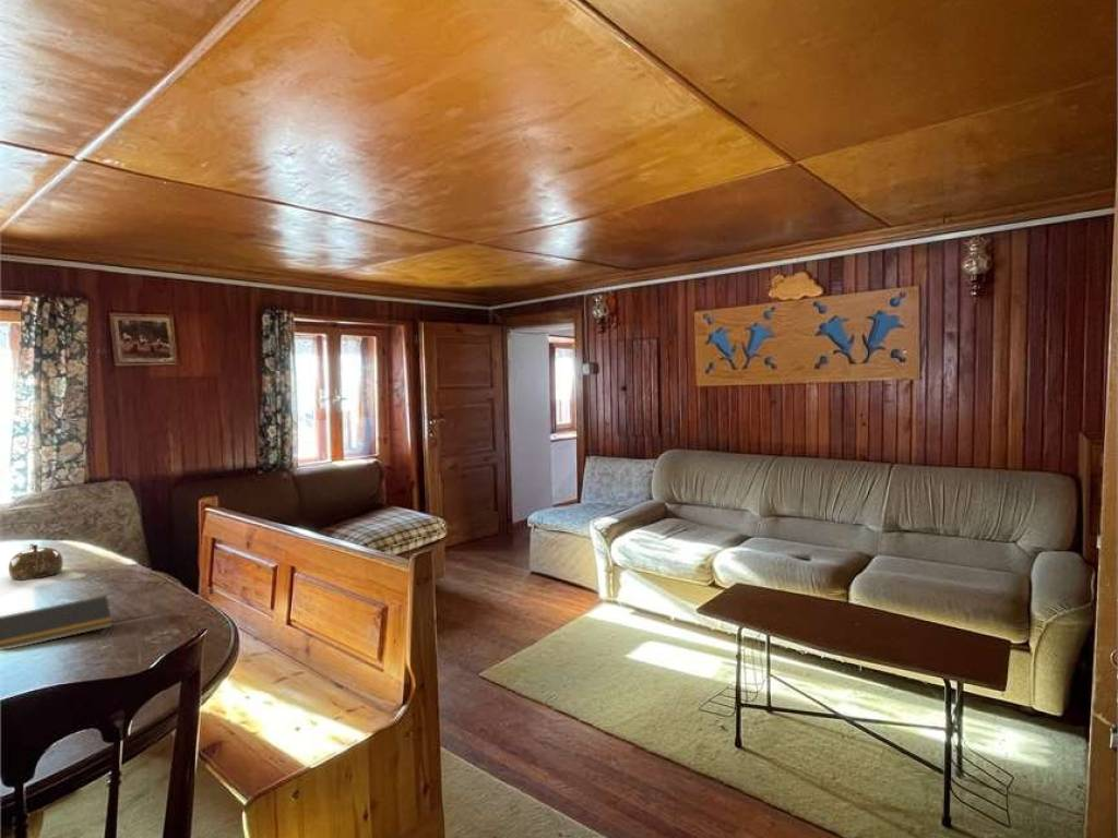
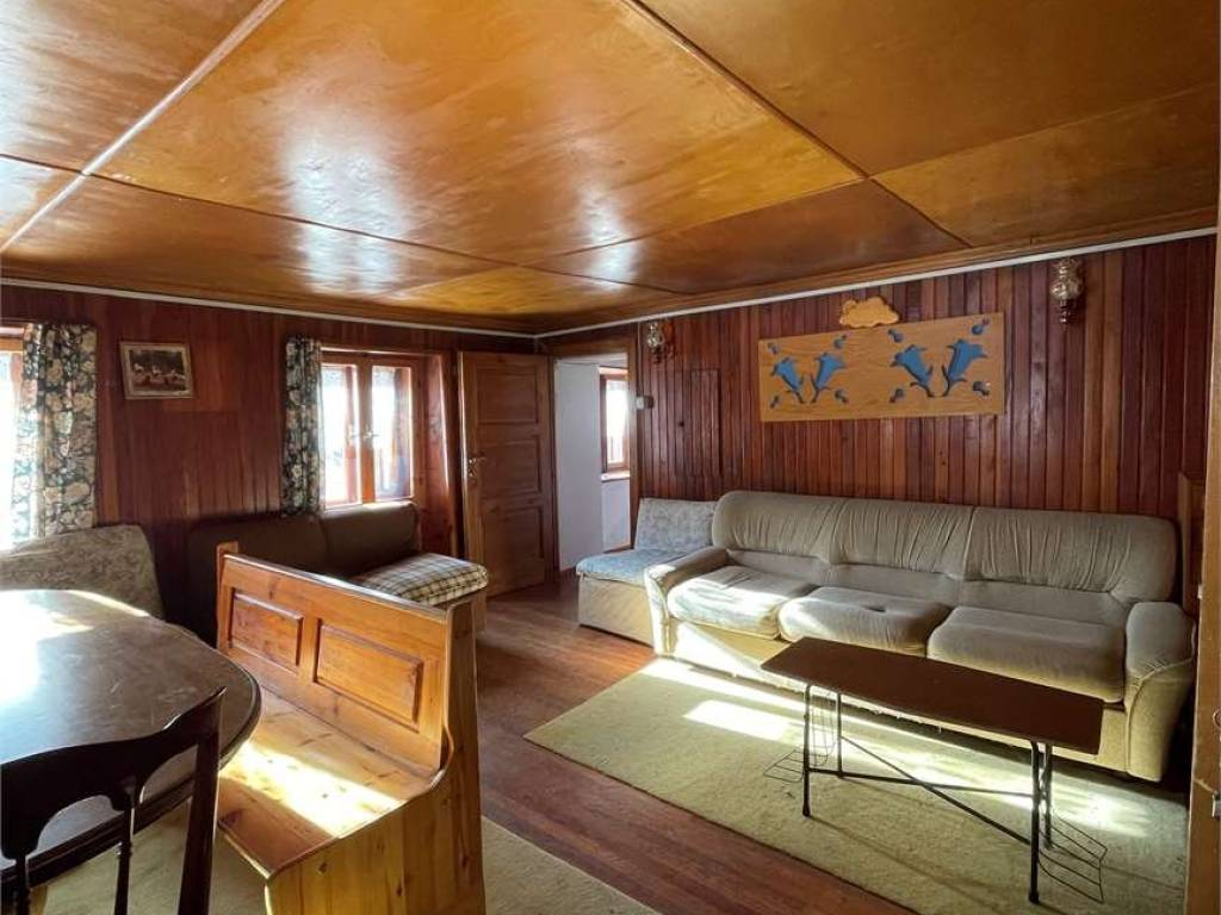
- teapot (36, 560)
- notepad (56, 621)
